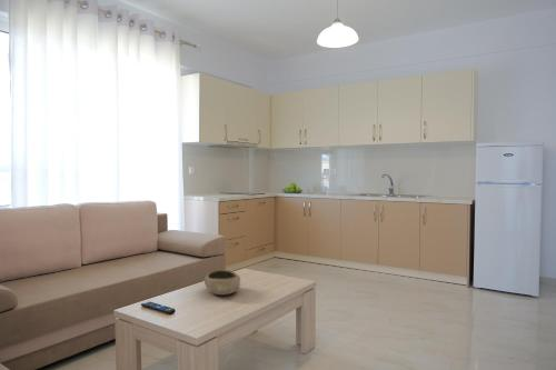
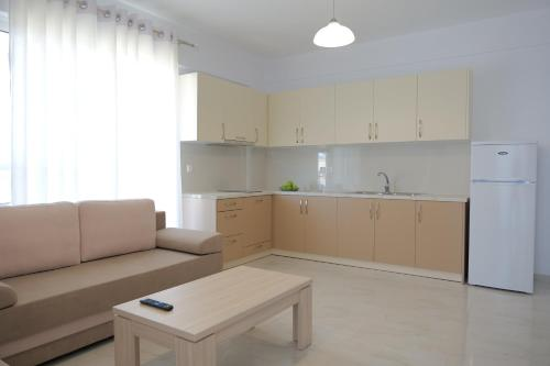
- bowl (222, 282)
